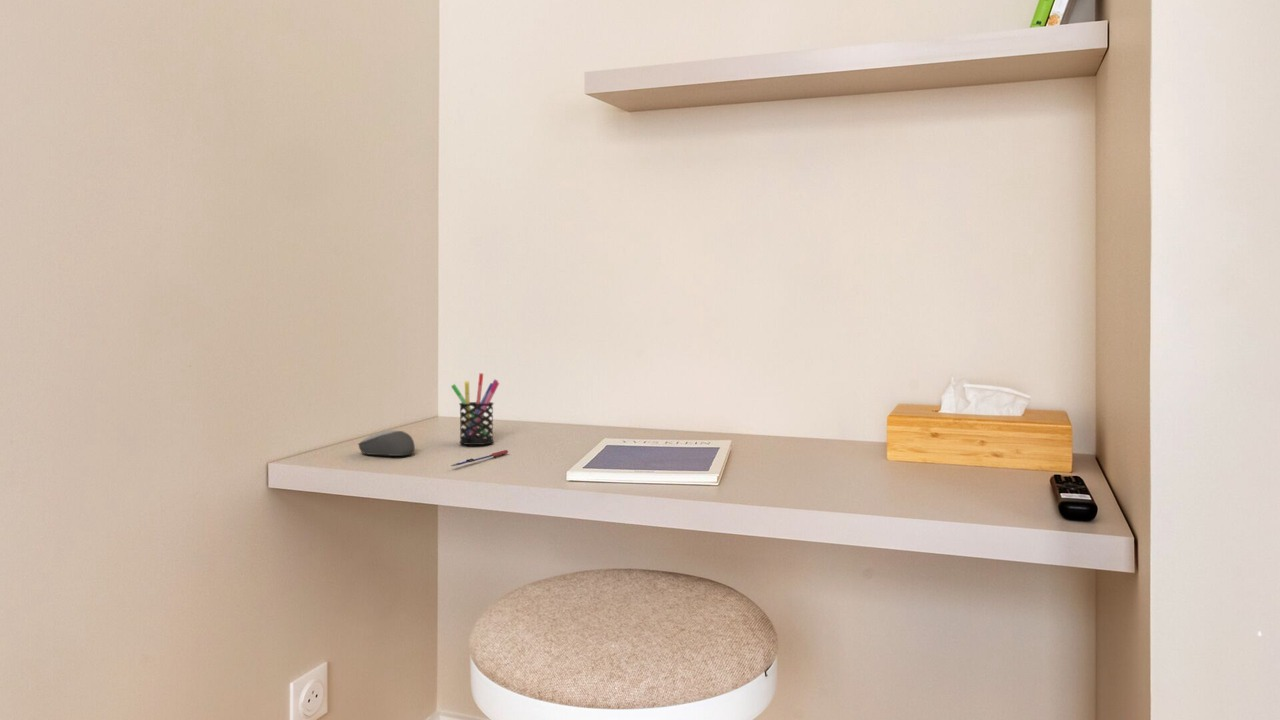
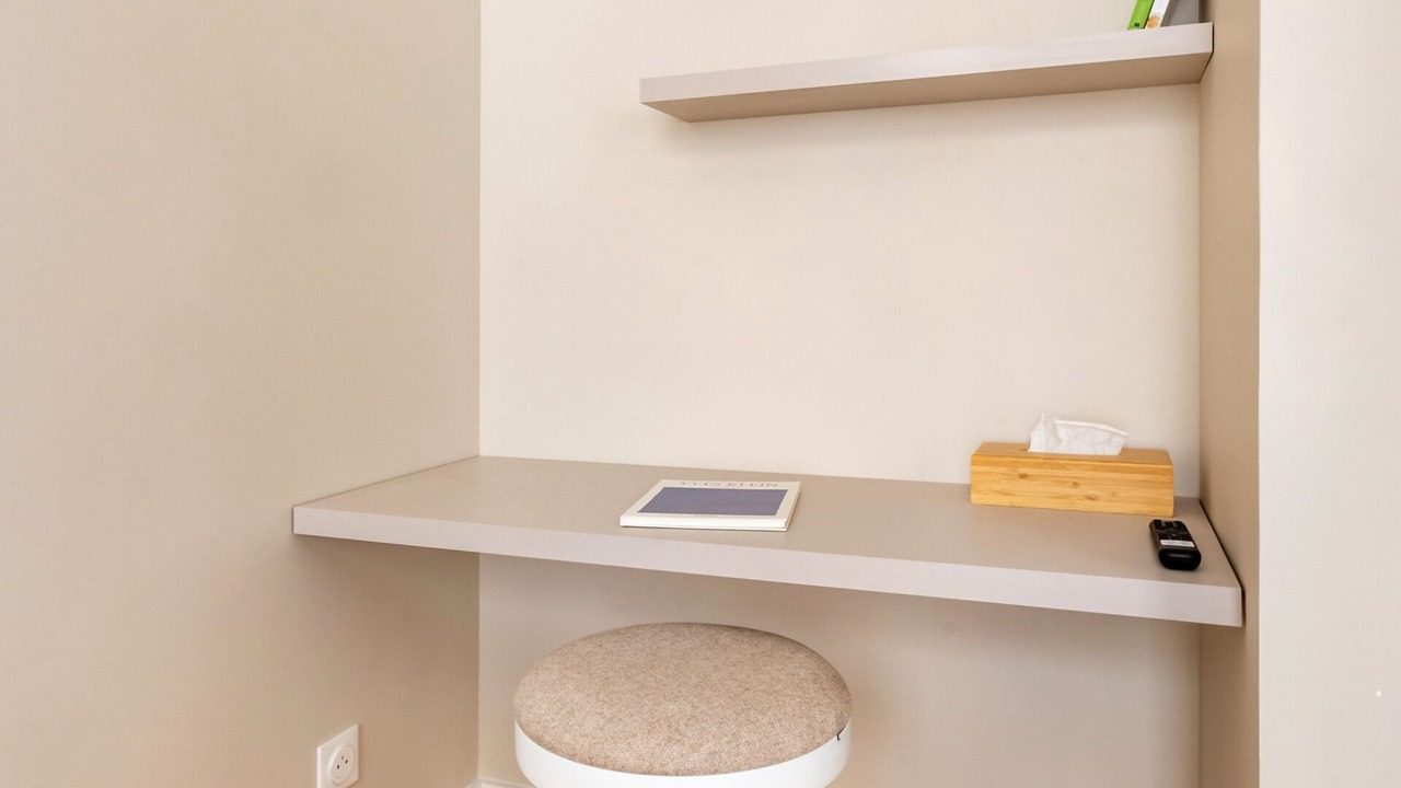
- pen (480, 458)
- computer mouse (386, 441)
- pen holder (473, 408)
